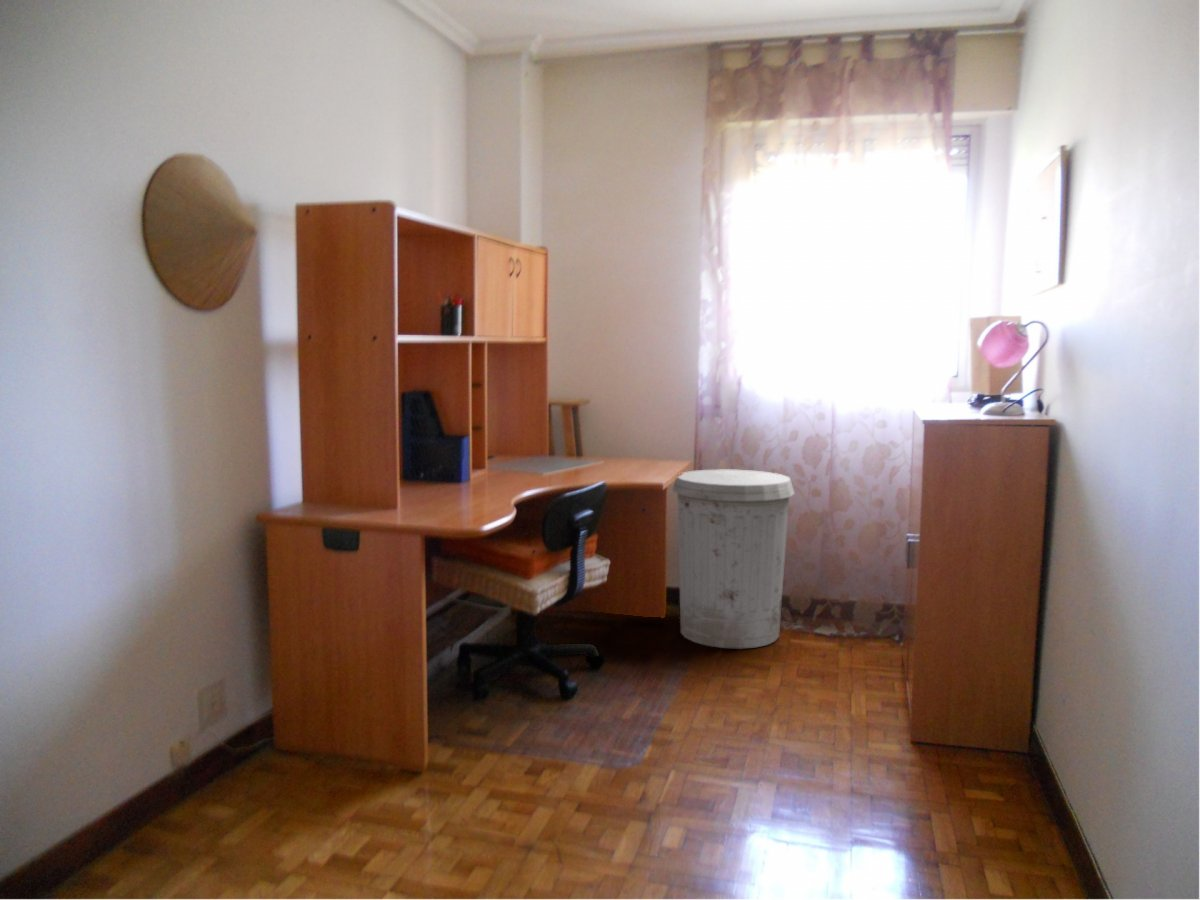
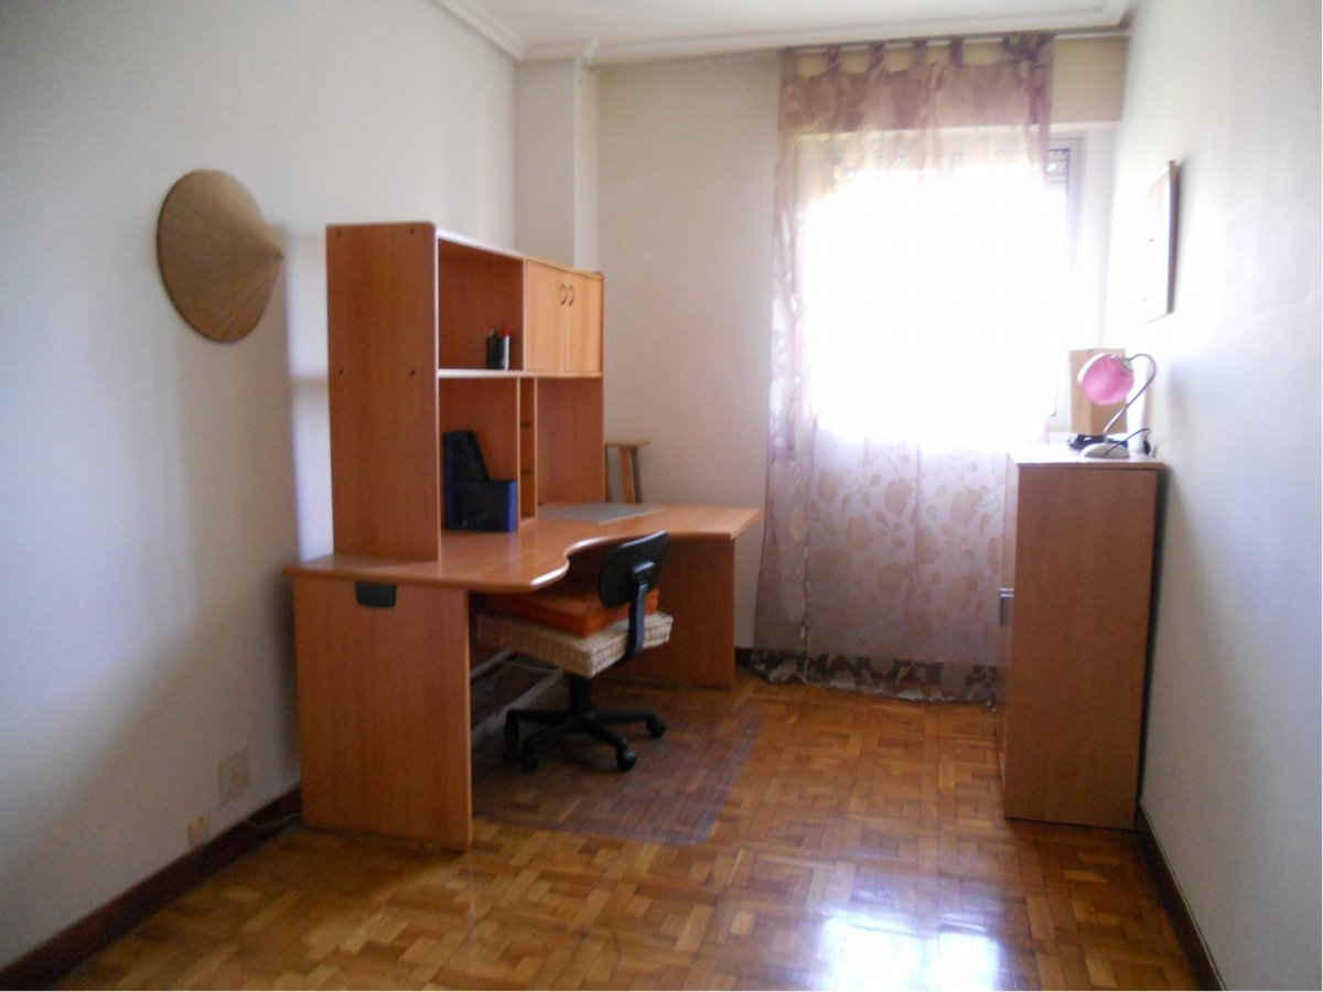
- trash can (731, 553)
